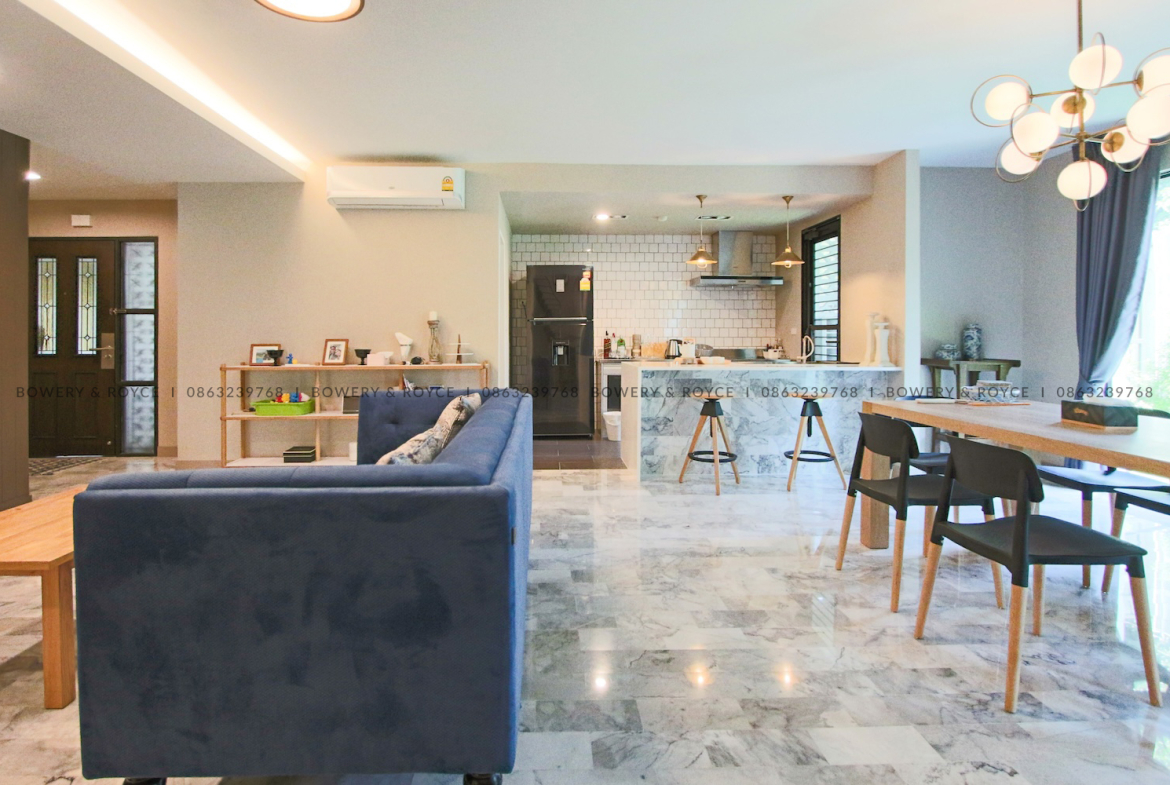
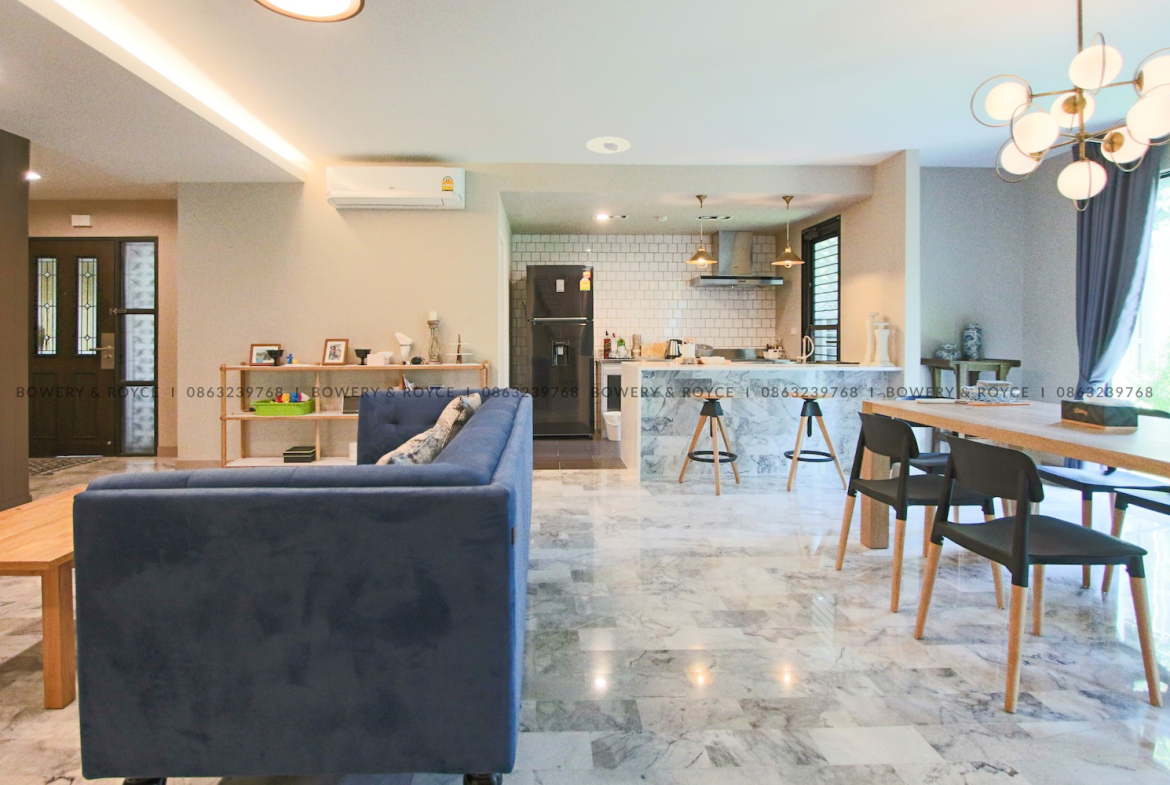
+ recessed light (608, 143)
